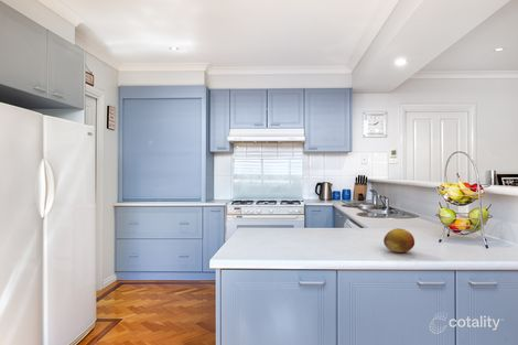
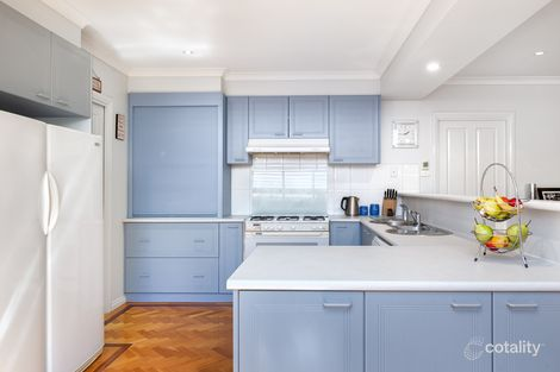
- fruit (398, 239)
